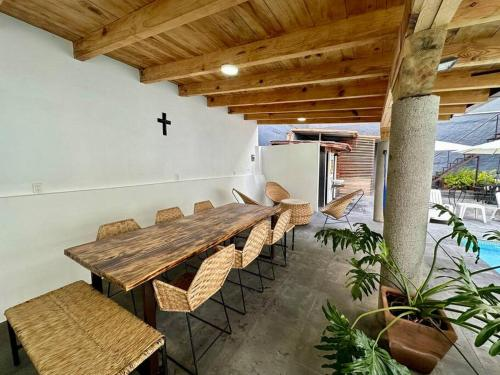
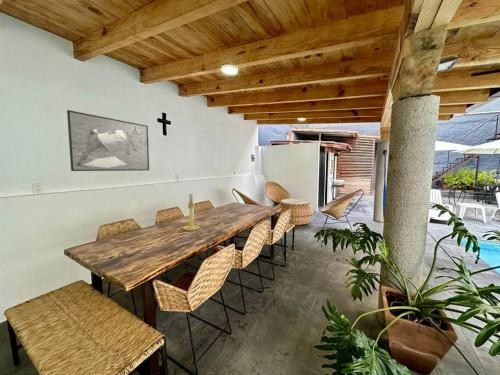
+ candle holder (191, 211)
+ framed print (114, 145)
